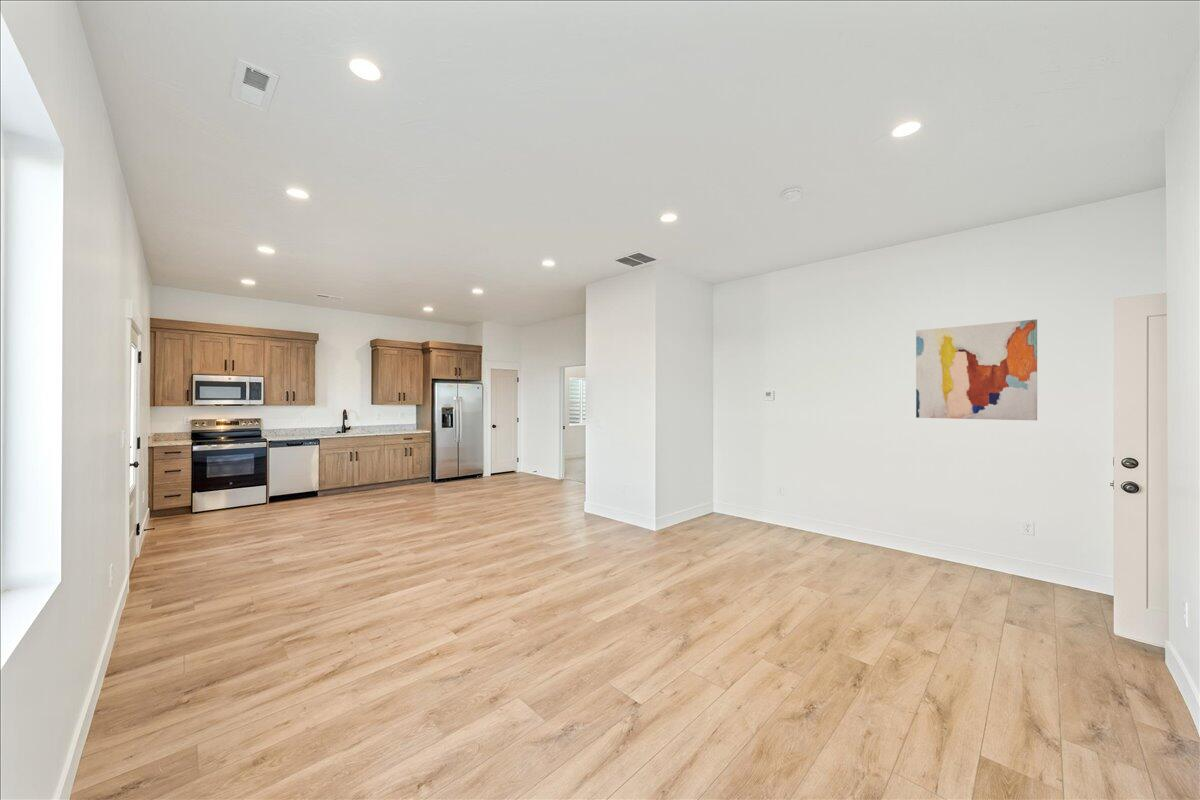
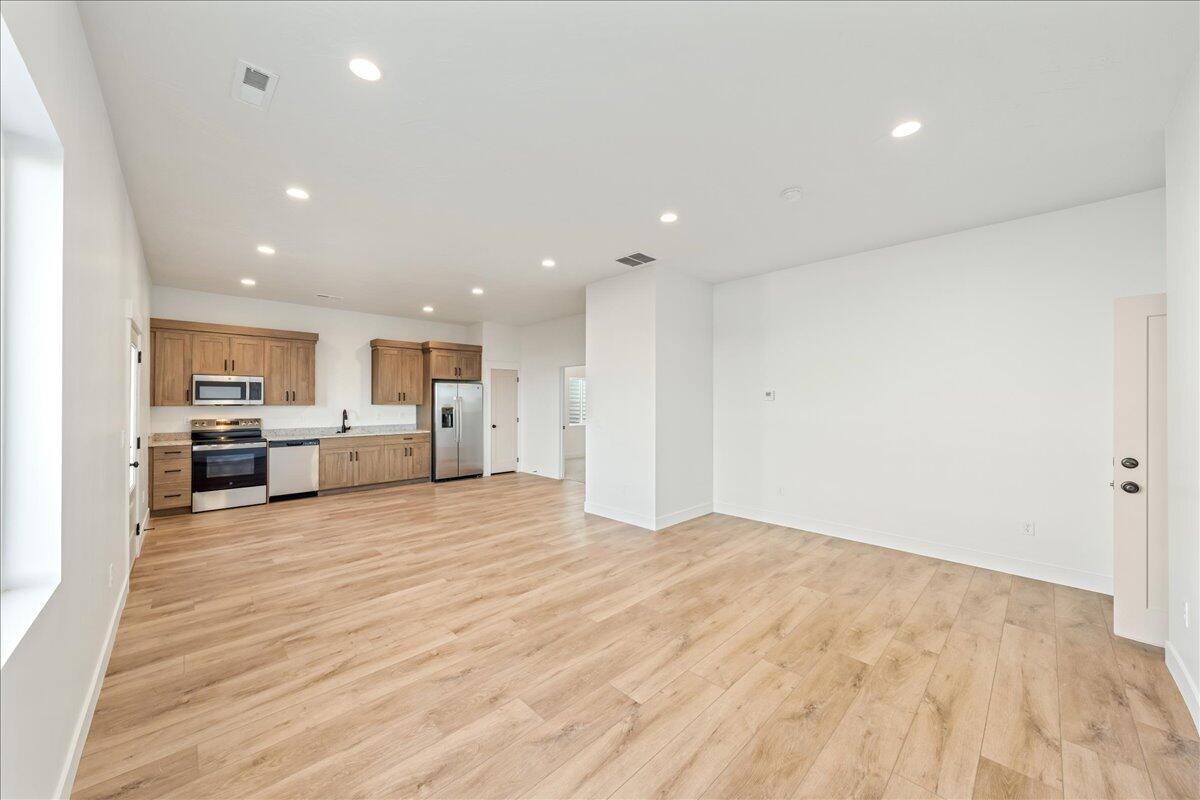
- wall art (972, 372)
